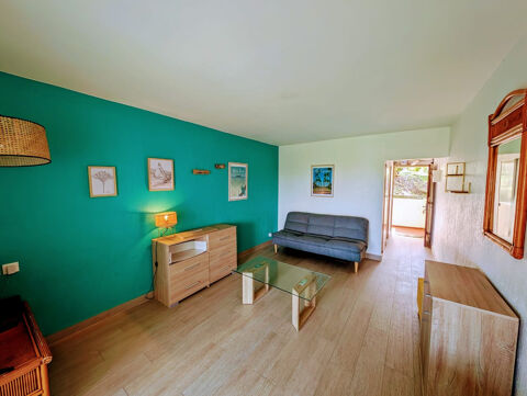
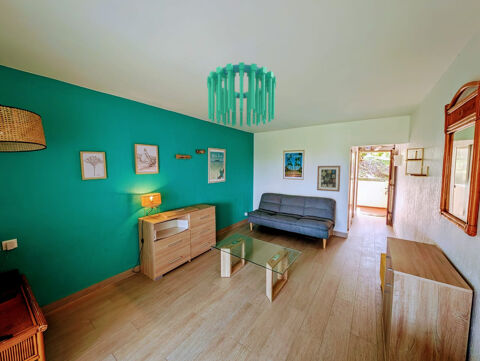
+ chandelier (241, 100)
+ wall art (328, 178)
